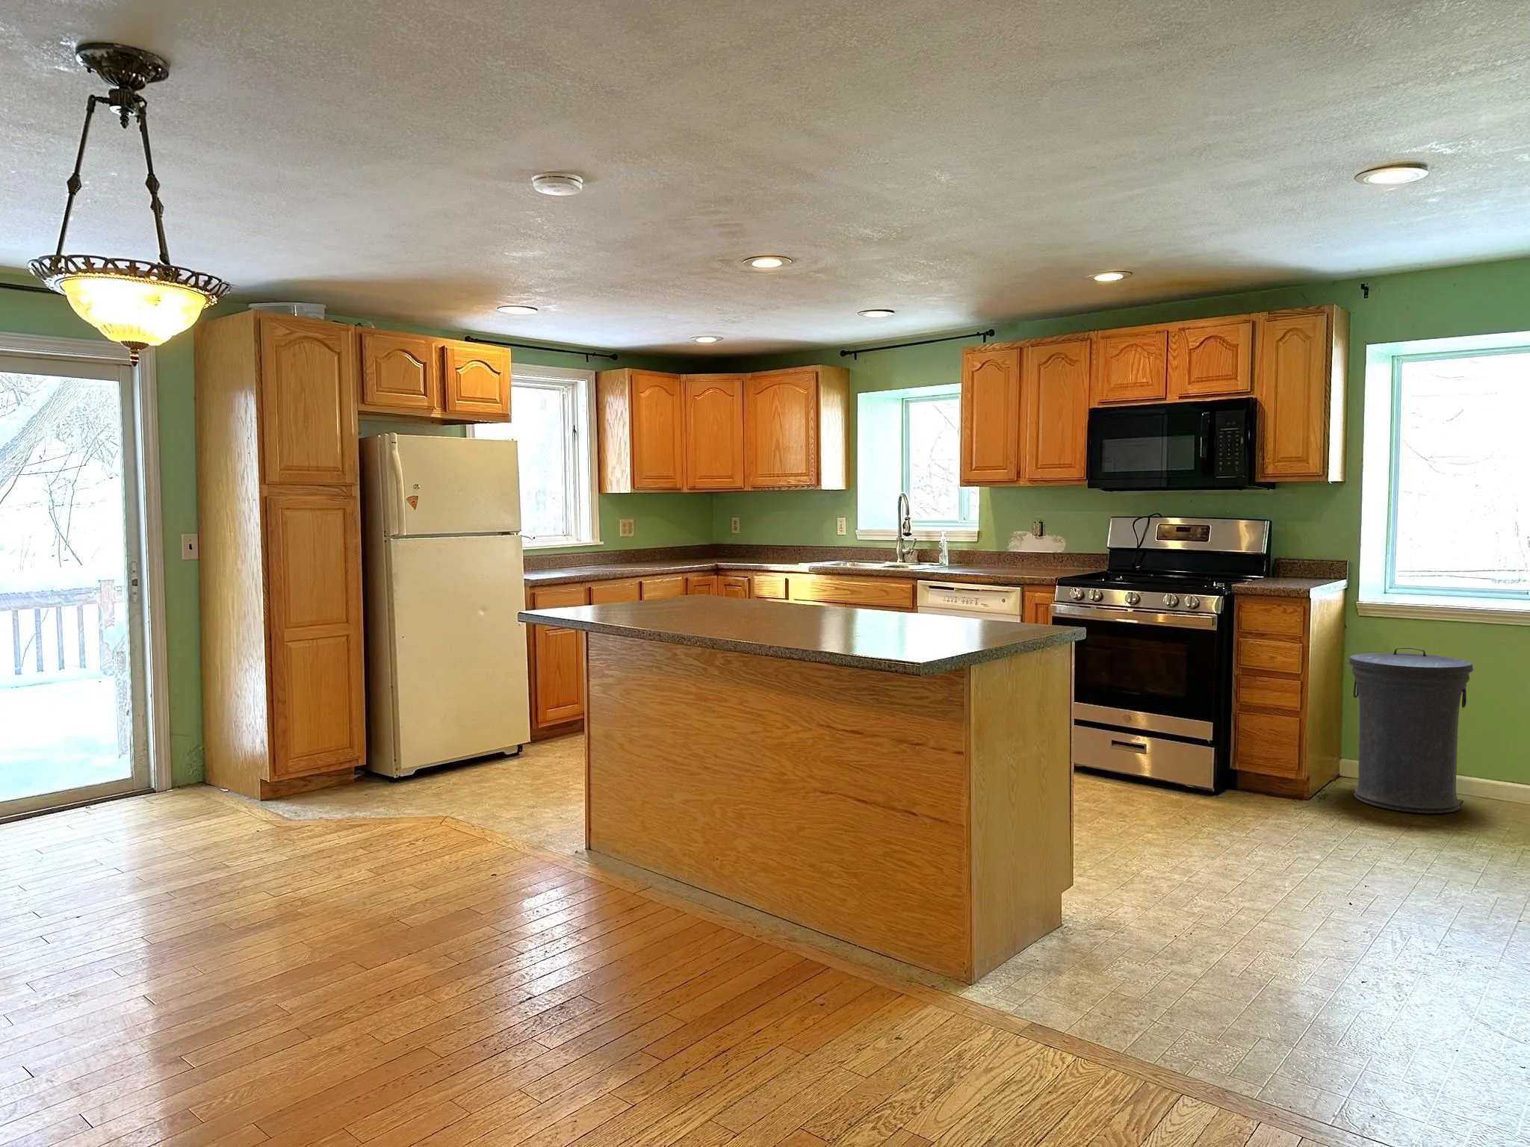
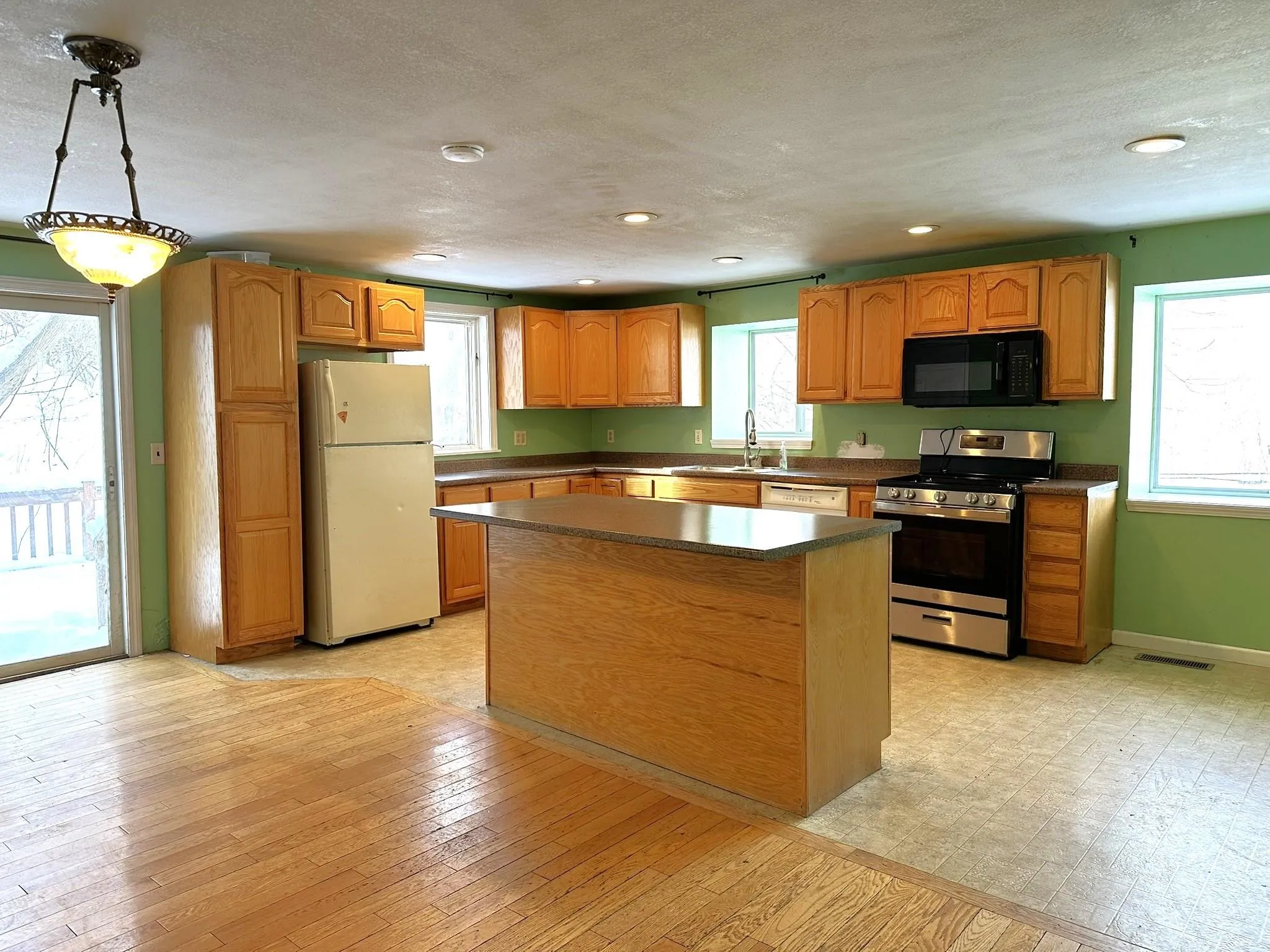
- trash can (1407, 724)
